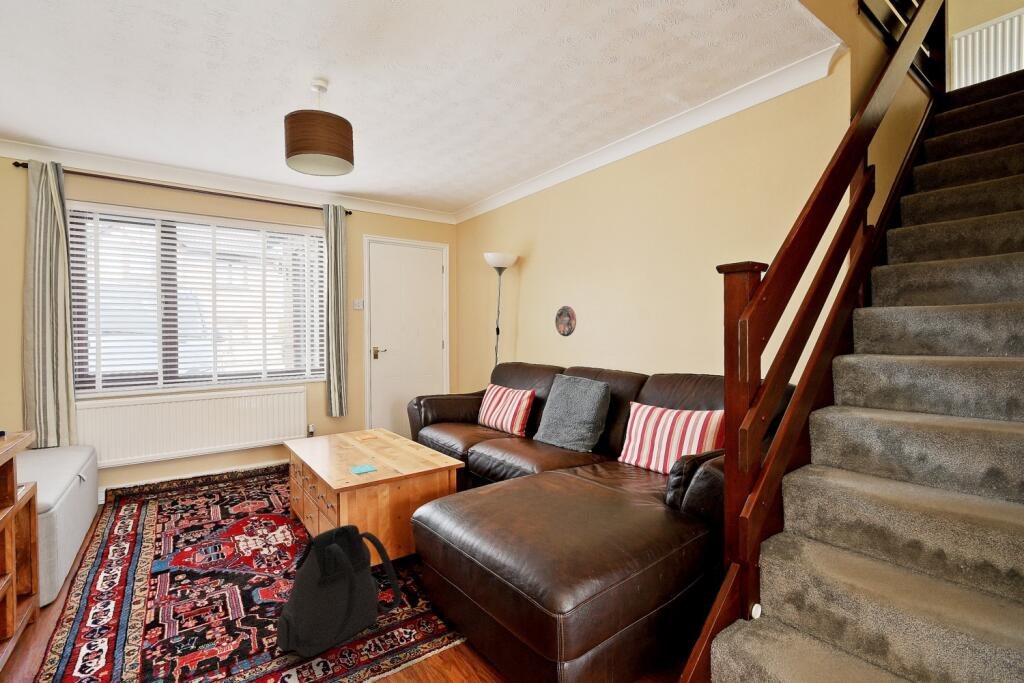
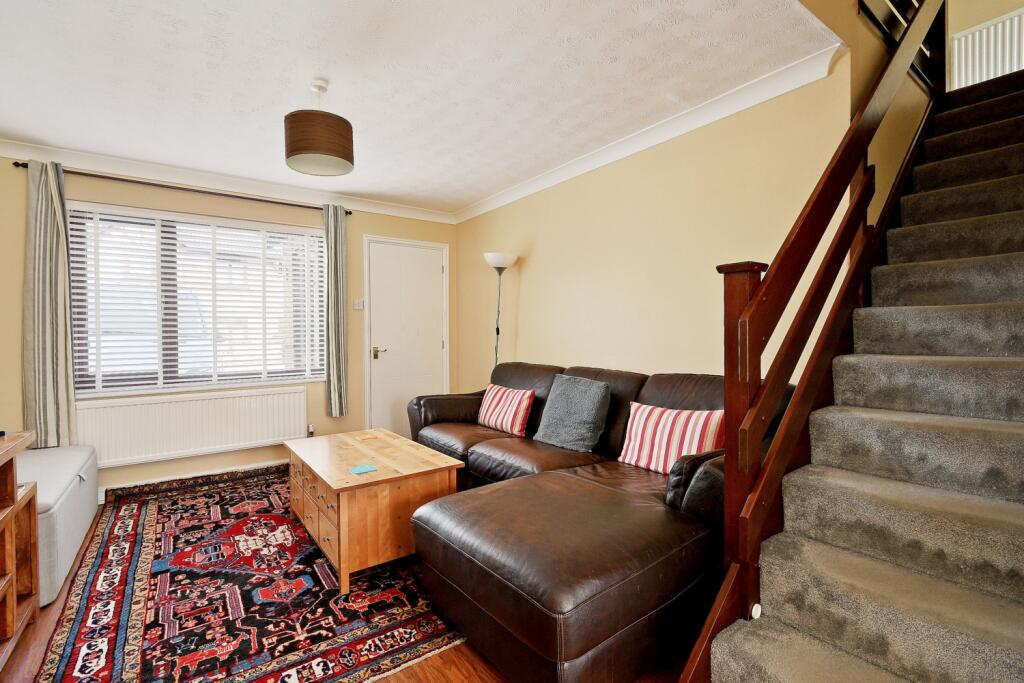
- backpack (341, 583)
- decorative plate (566, 321)
